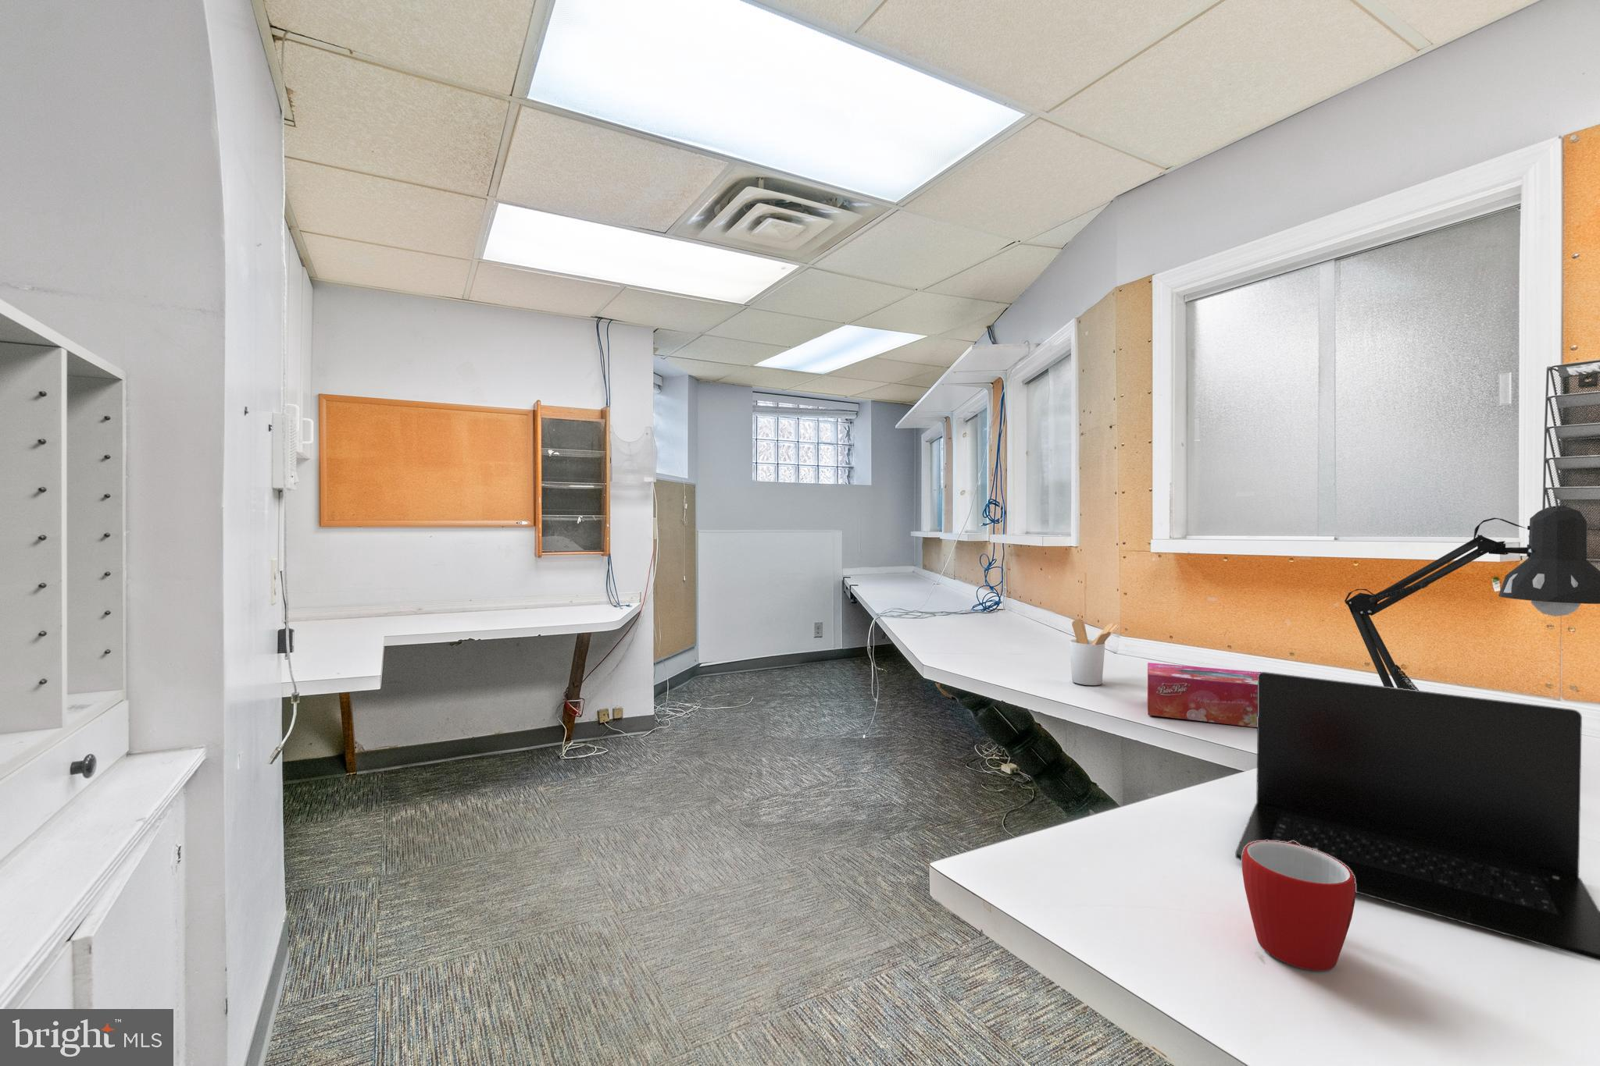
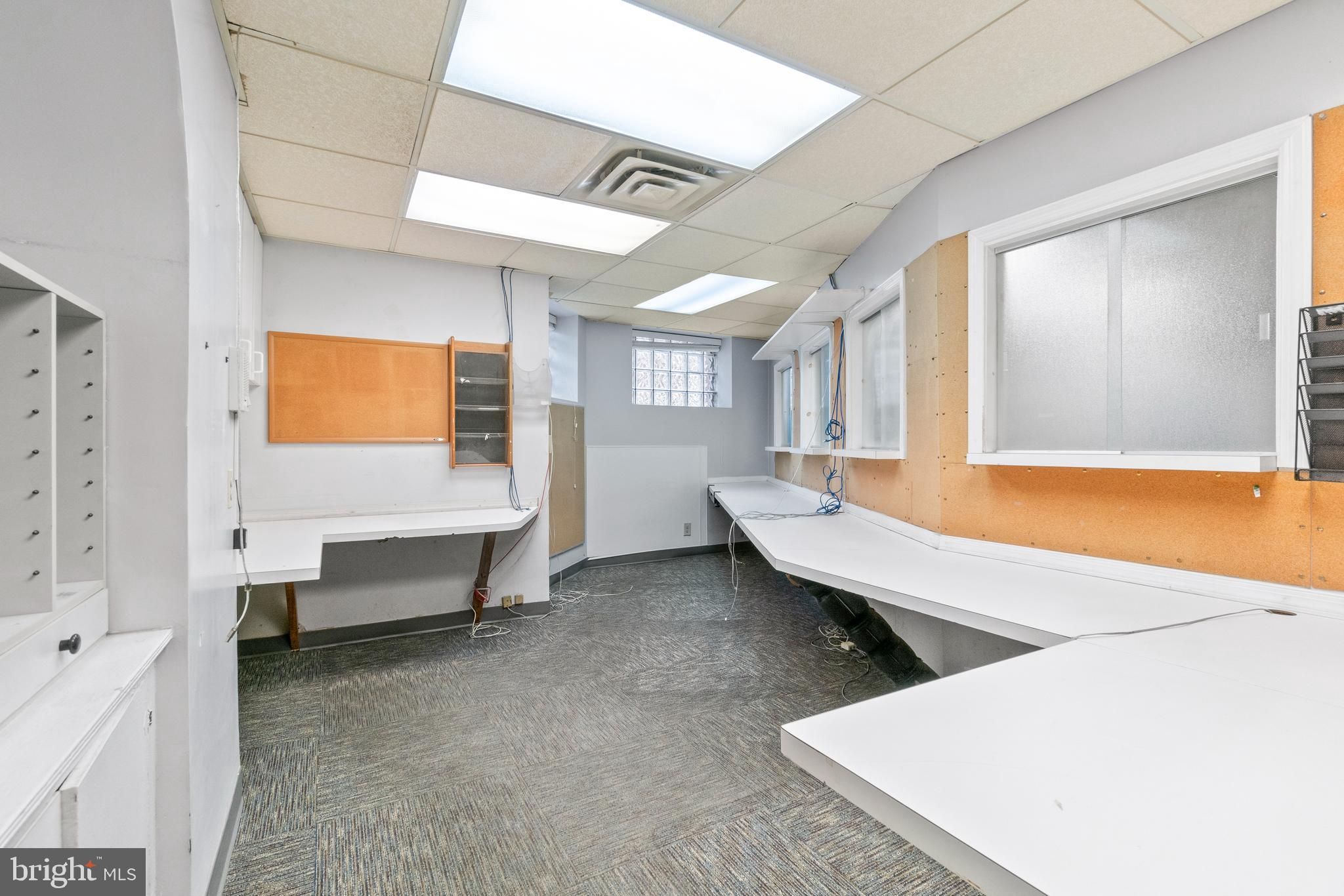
- laptop (1401, 788)
- utensil holder (1094, 652)
- tissue box (1214, 694)
- desk lamp (1499, 595)
- mug (1295, 898)
